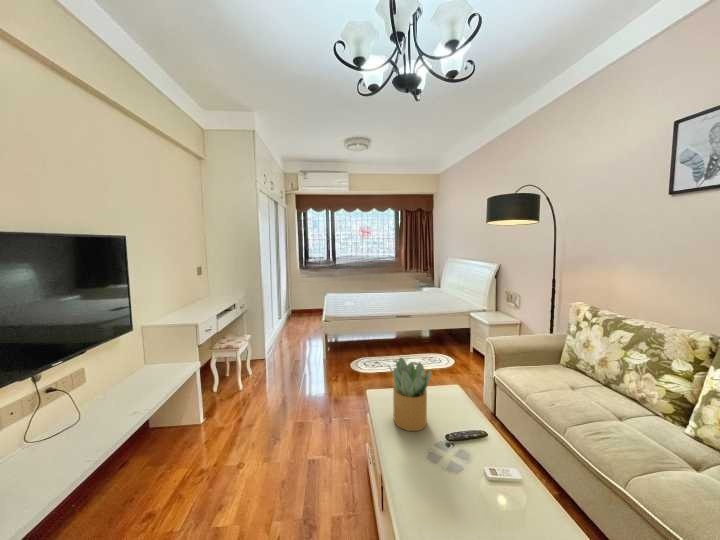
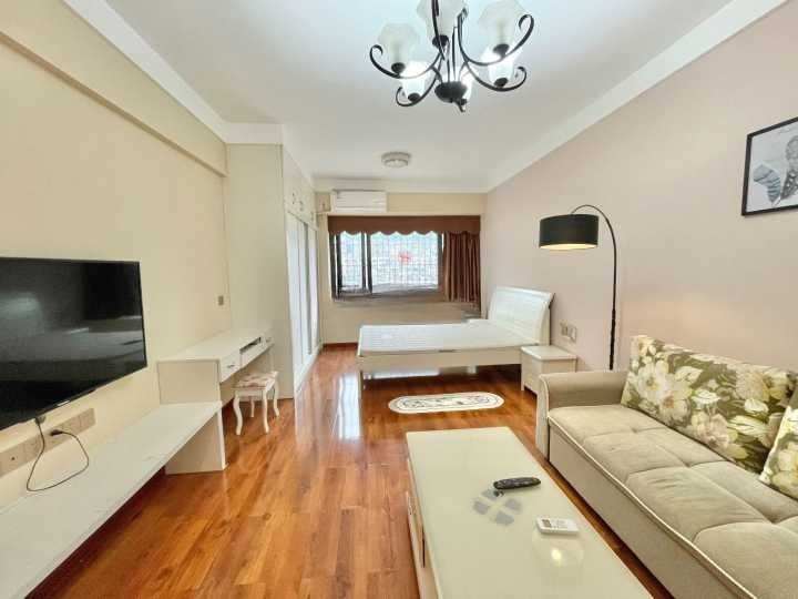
- potted plant (410, 393)
